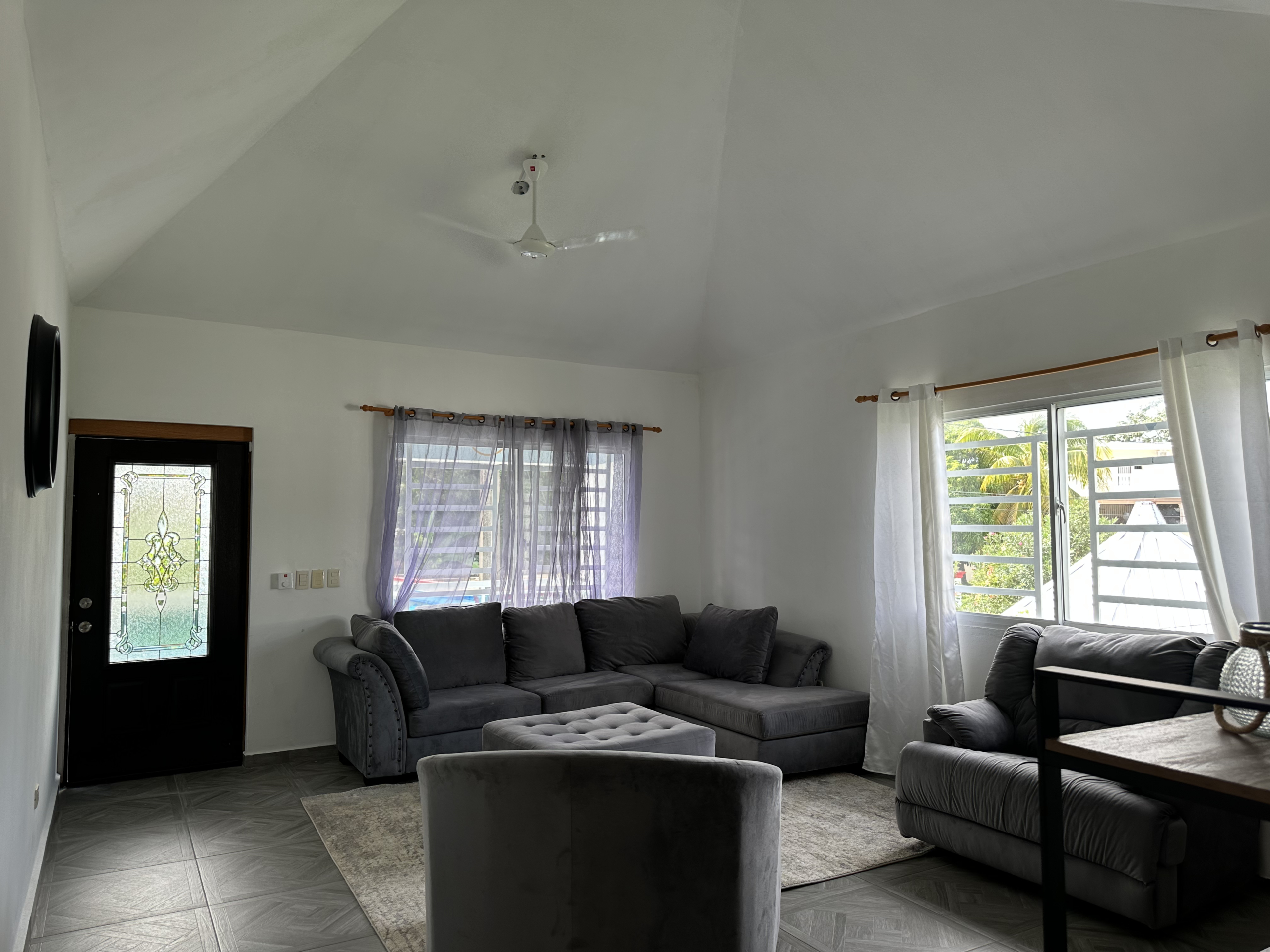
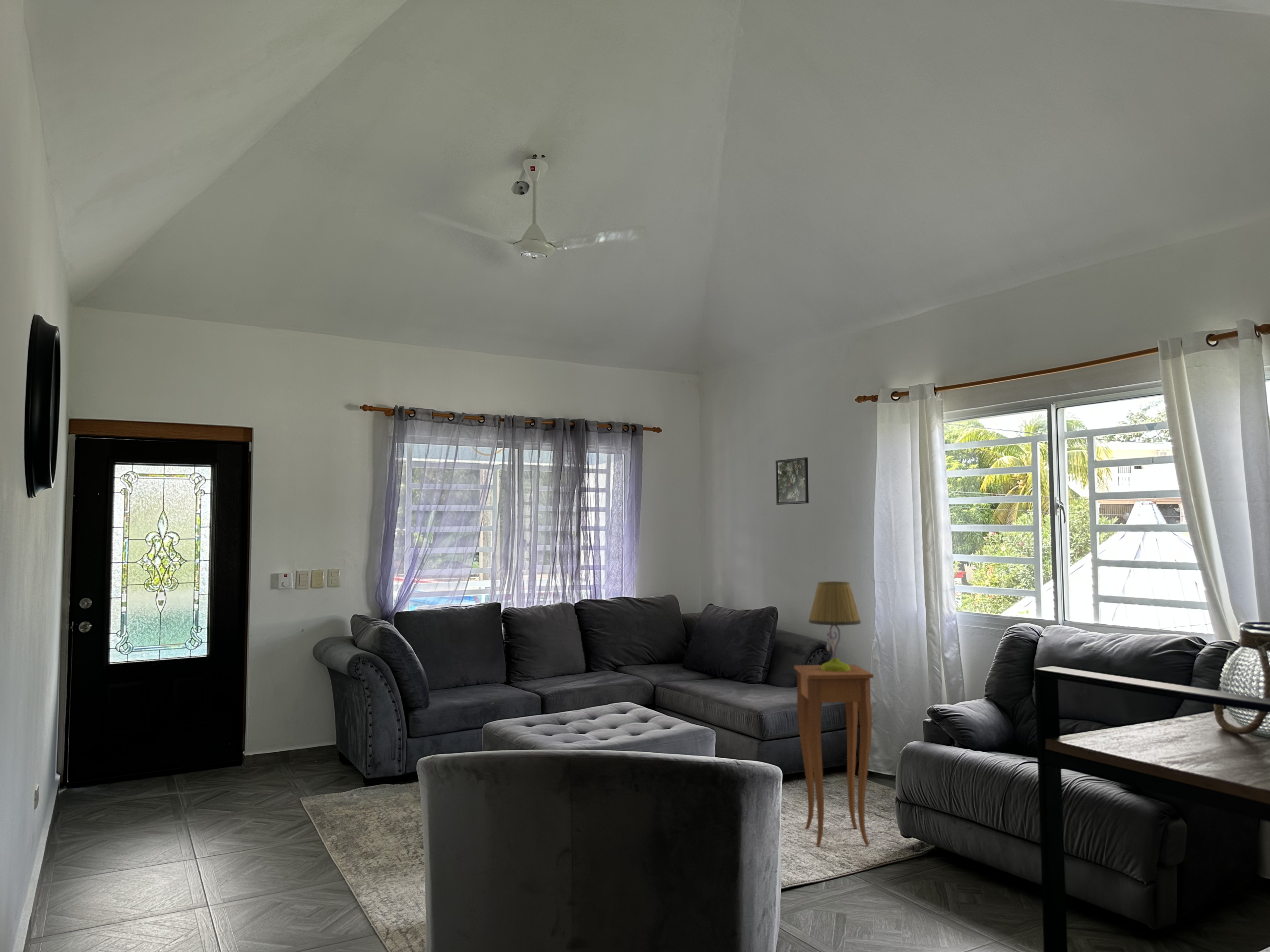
+ side table (822, 755)
+ table lamp (834, 625)
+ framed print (791, 481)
